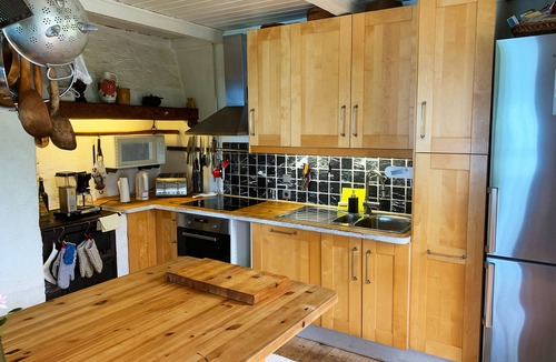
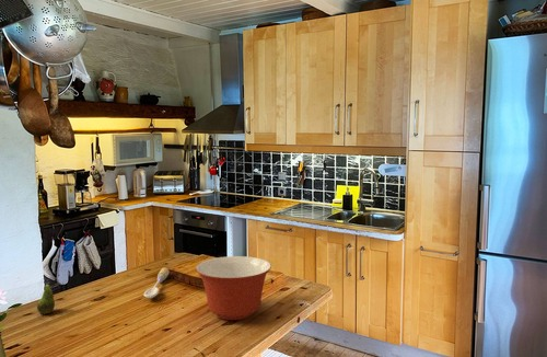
+ mixing bowl (234, 289)
+ fruit (45, 296)
+ spoon (158, 281)
